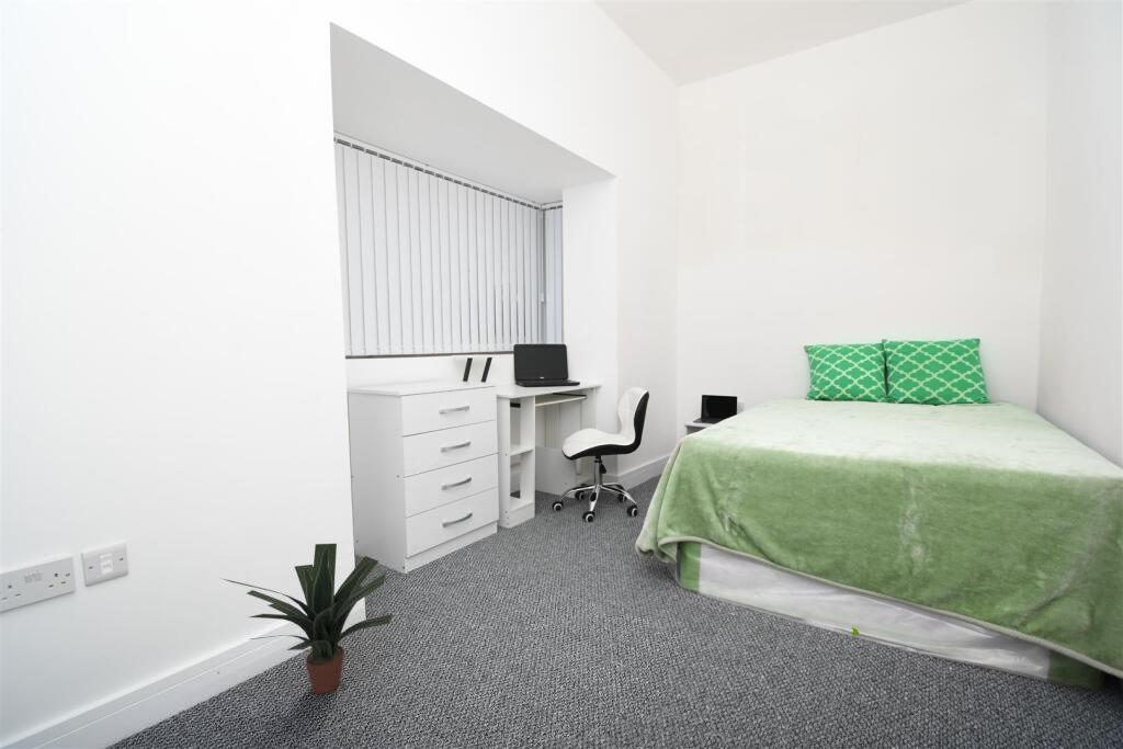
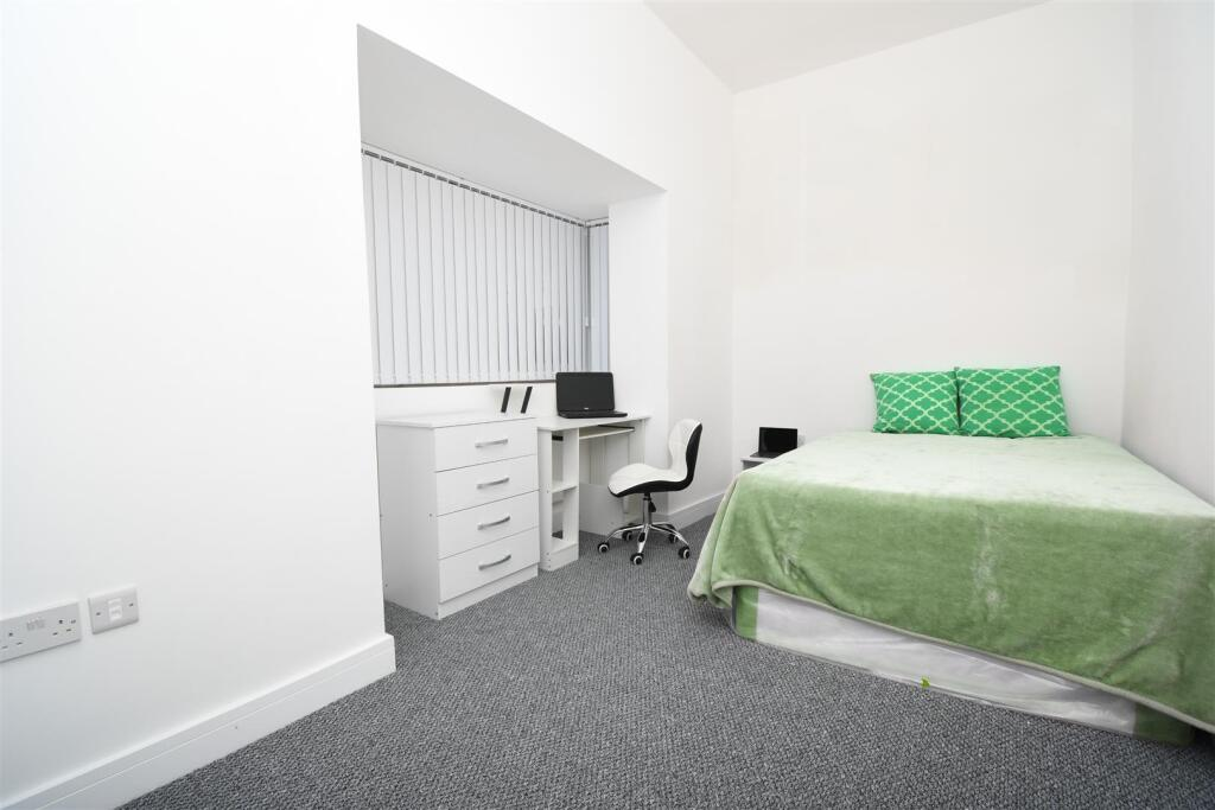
- potted plant (313, 620)
